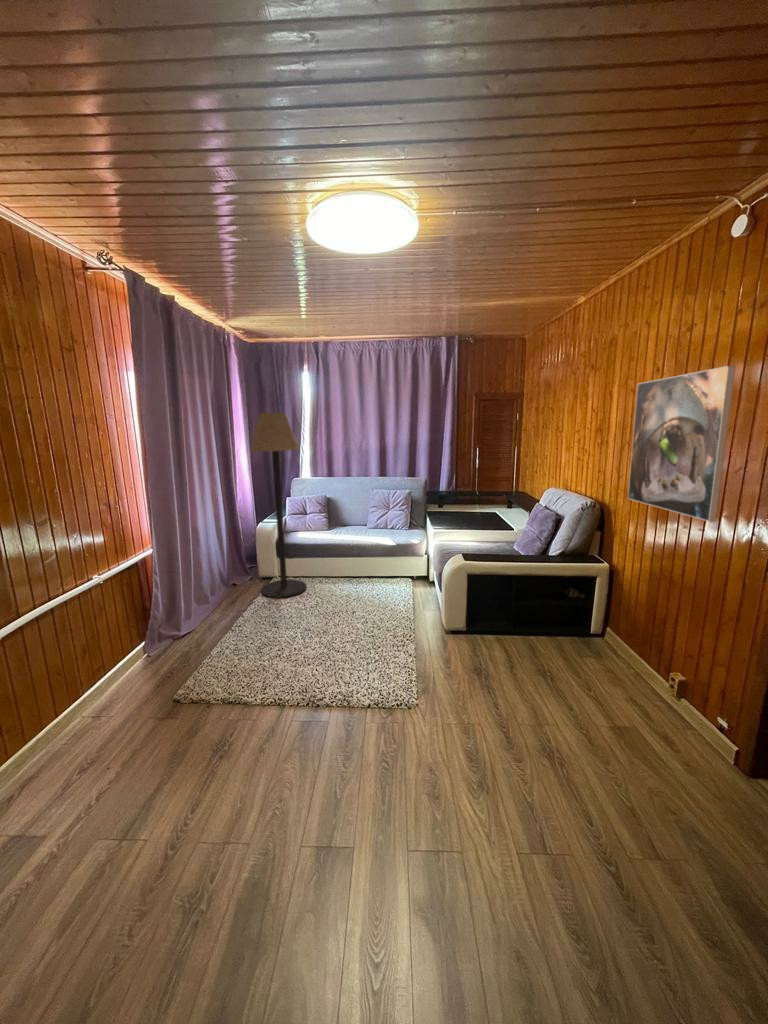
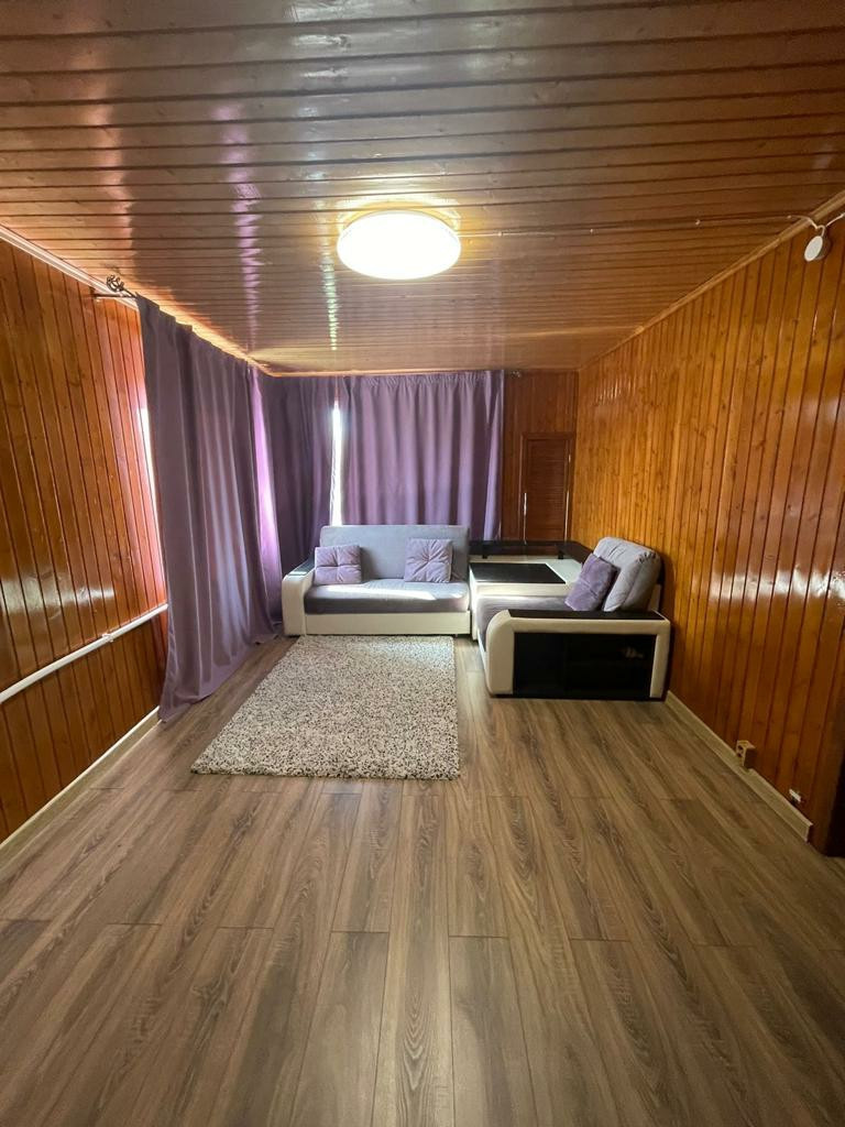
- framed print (672, 444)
- floor lamp (278, 504)
